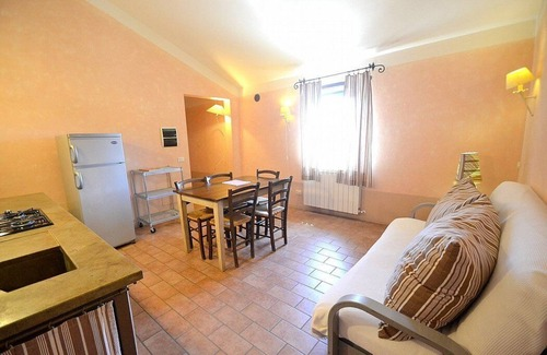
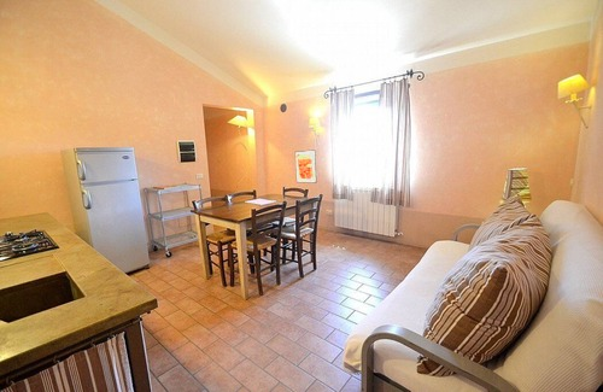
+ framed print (305, 166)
